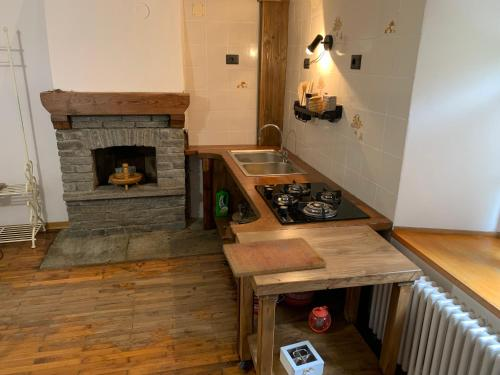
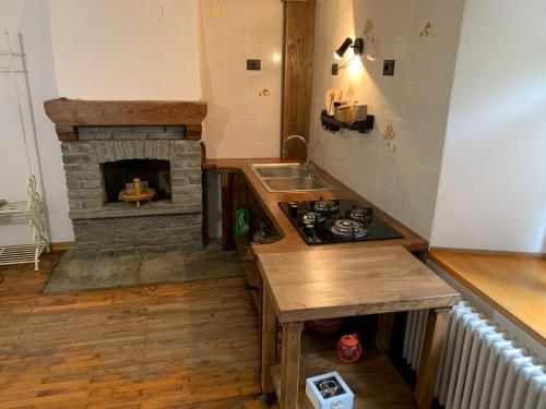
- cutting board (272, 255)
